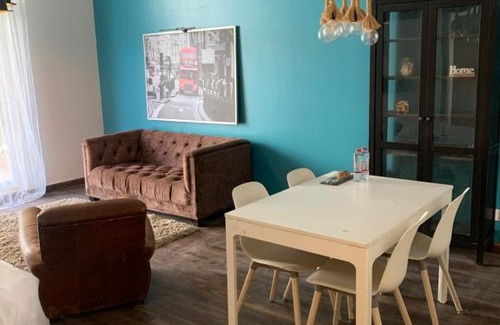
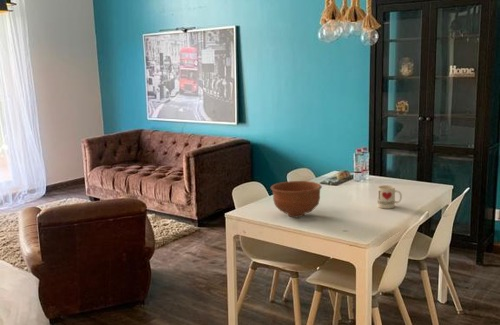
+ bowl (296, 200)
+ mug (389, 197)
